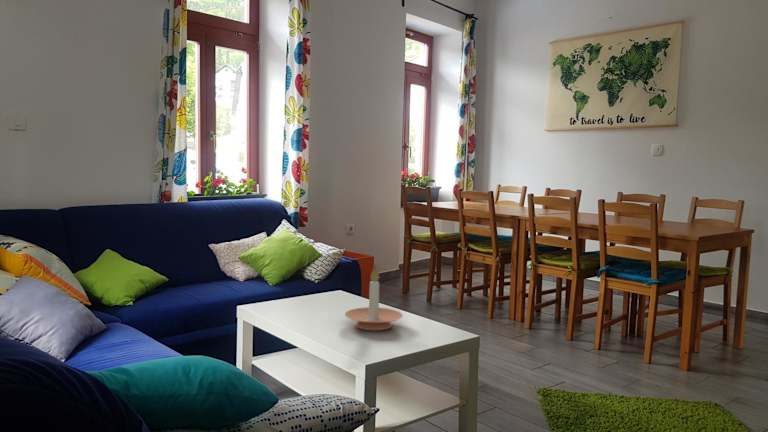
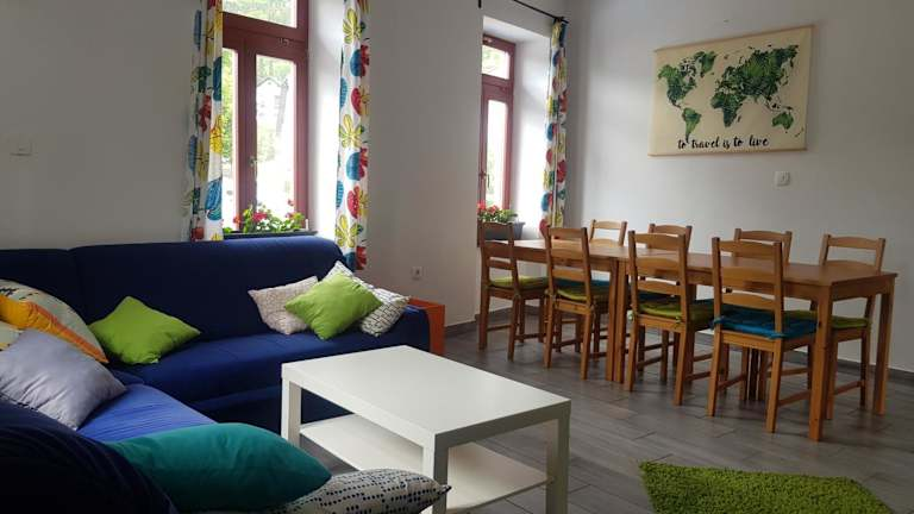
- candle holder (374, 294)
